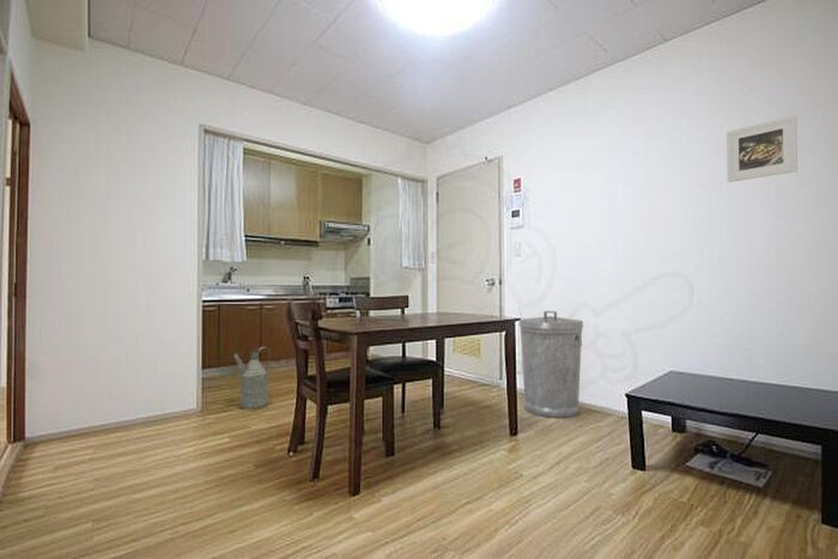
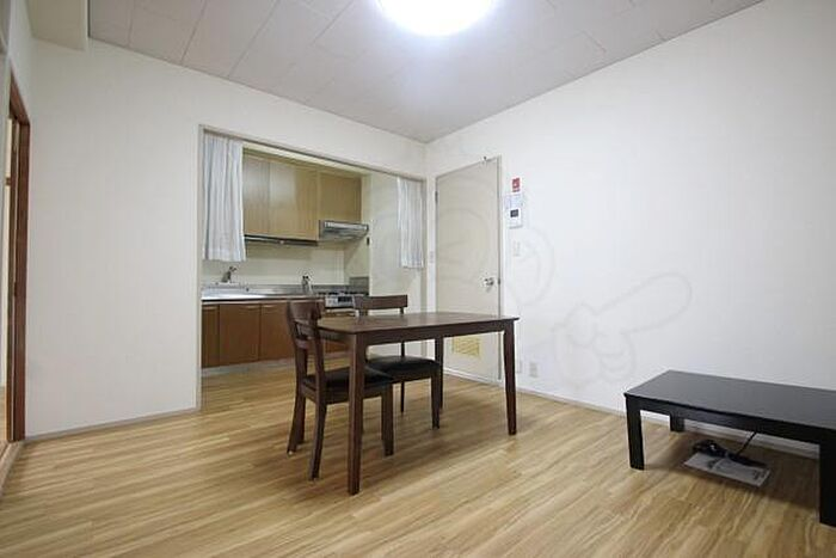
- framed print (760, 150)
- watering can (251, 377)
- trash can (551, 360)
